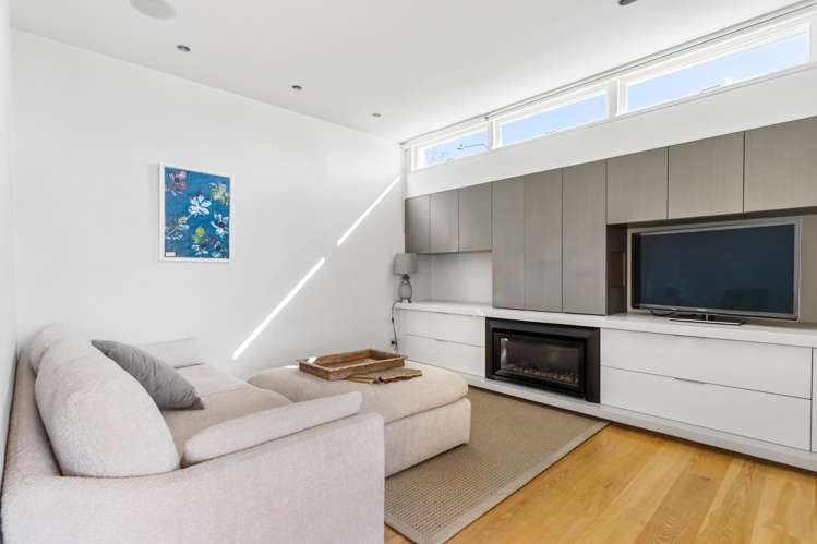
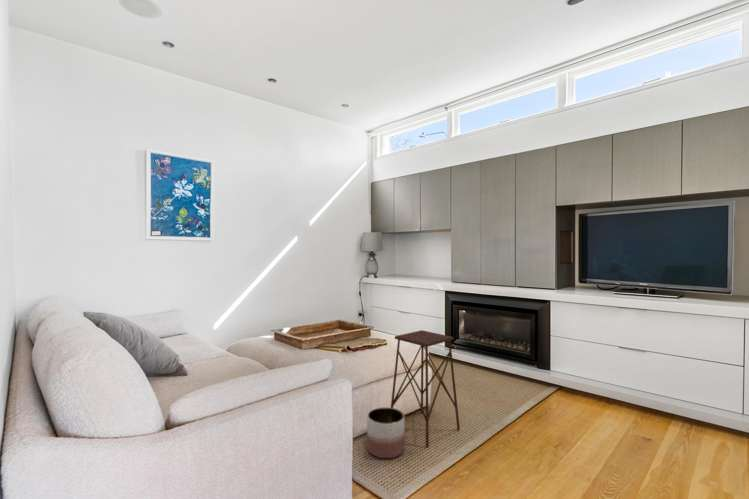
+ side table (422, 382)
+ planter (385, 432)
